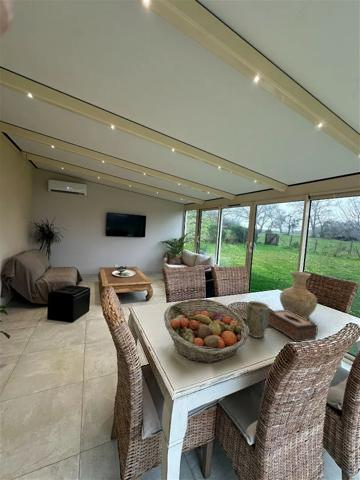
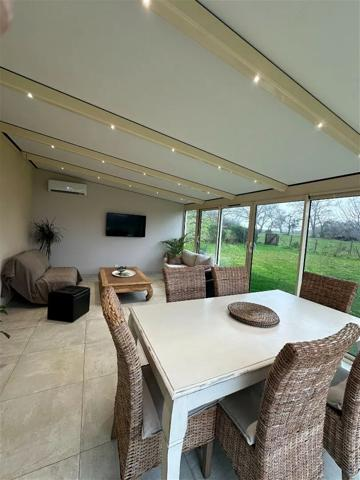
- plant pot (256, 319)
- tissue box (291, 324)
- fruit basket (205, 327)
- vase (298, 294)
